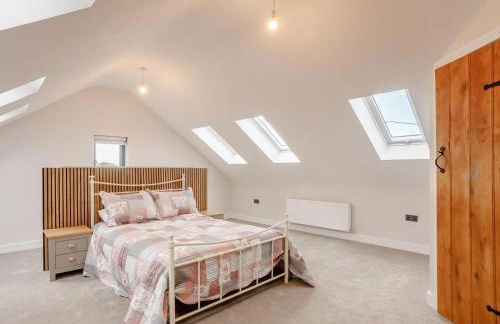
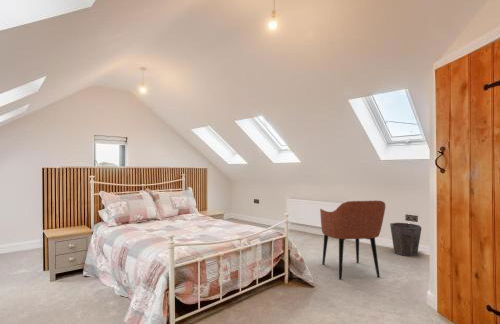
+ waste bin (405, 239)
+ armchair (351, 234)
